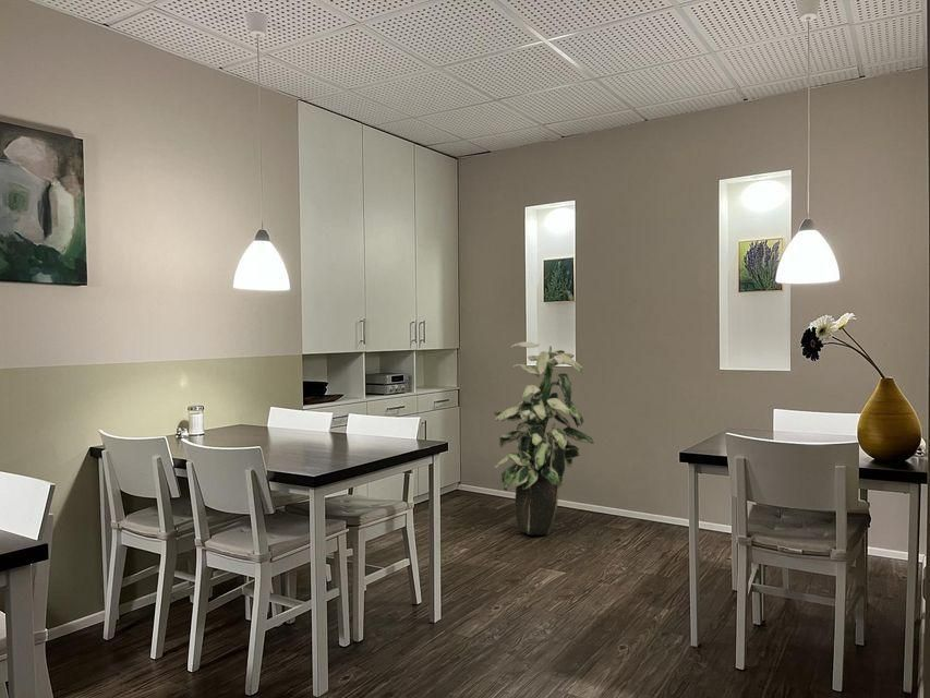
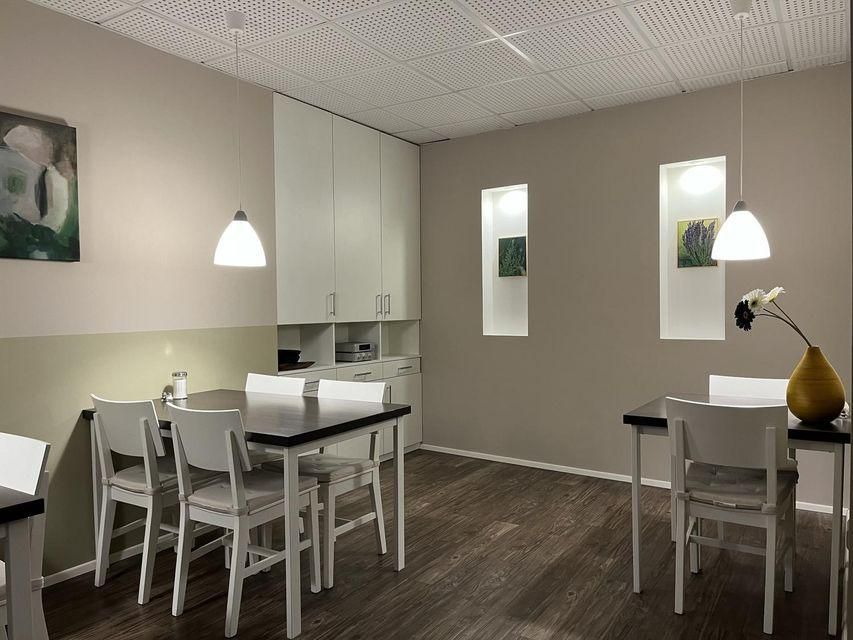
- indoor plant (536, 436)
